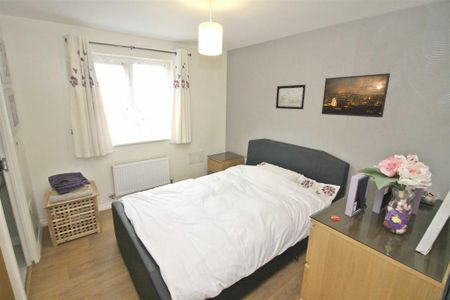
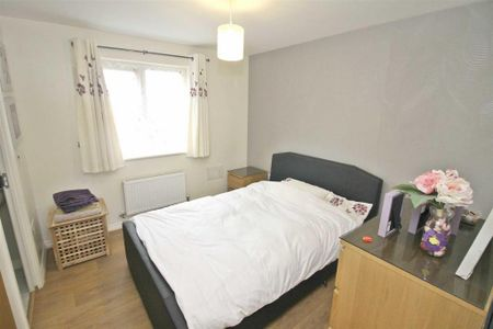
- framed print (351, 96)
- wall art (289, 97)
